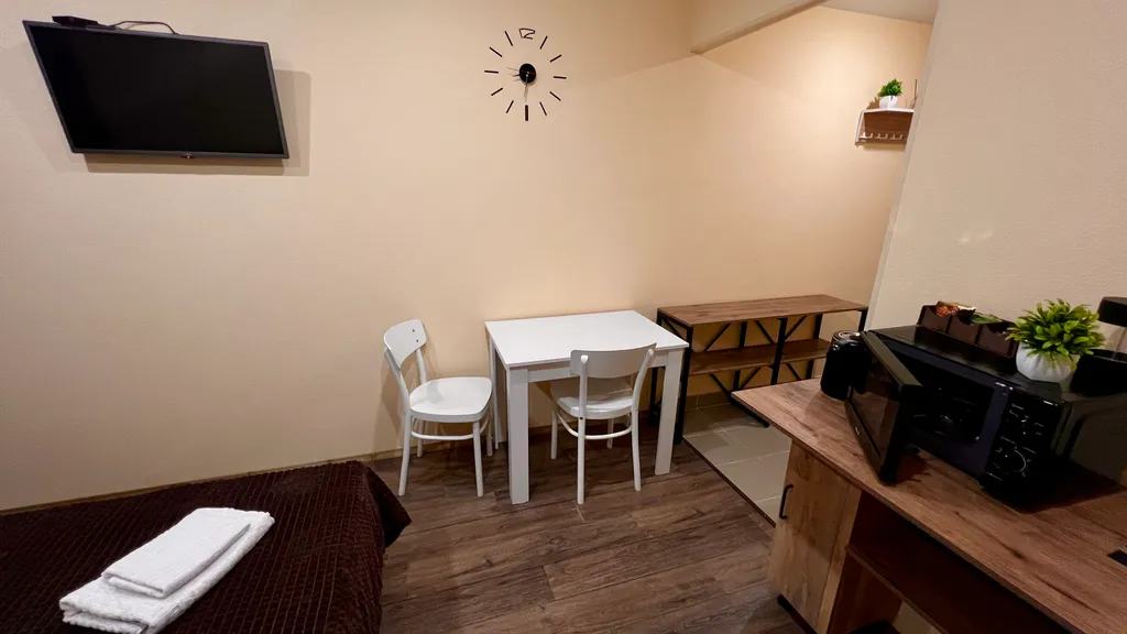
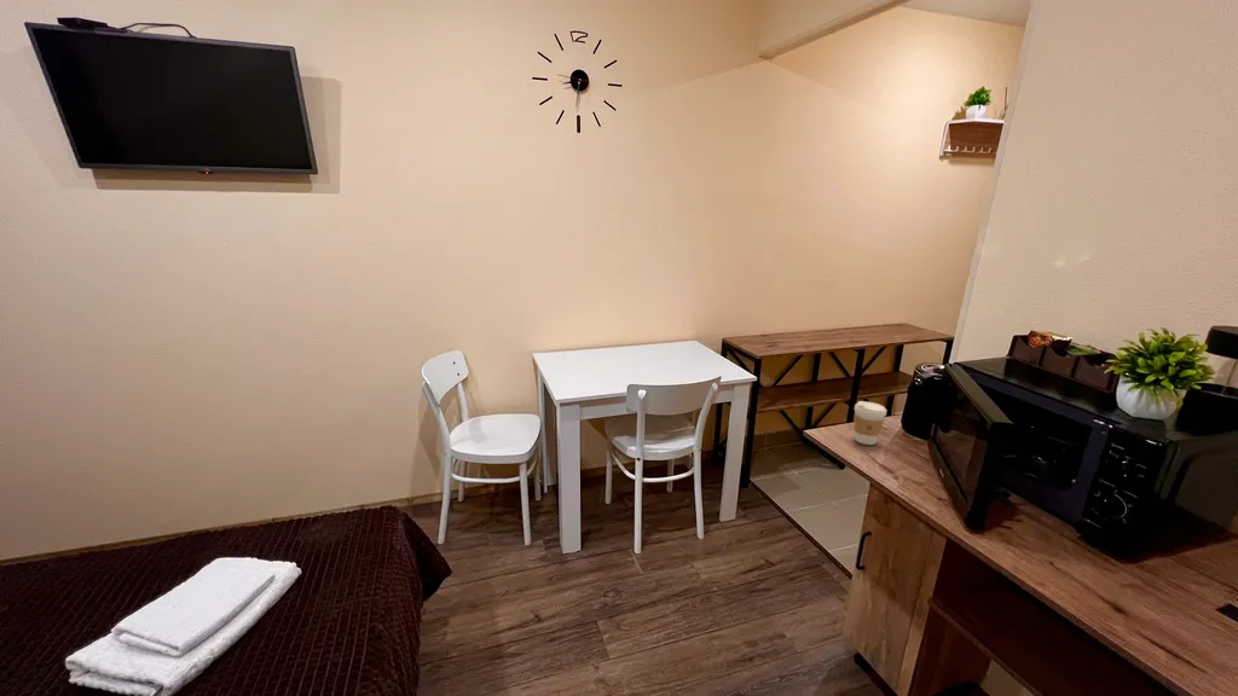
+ coffee cup (868, 422)
